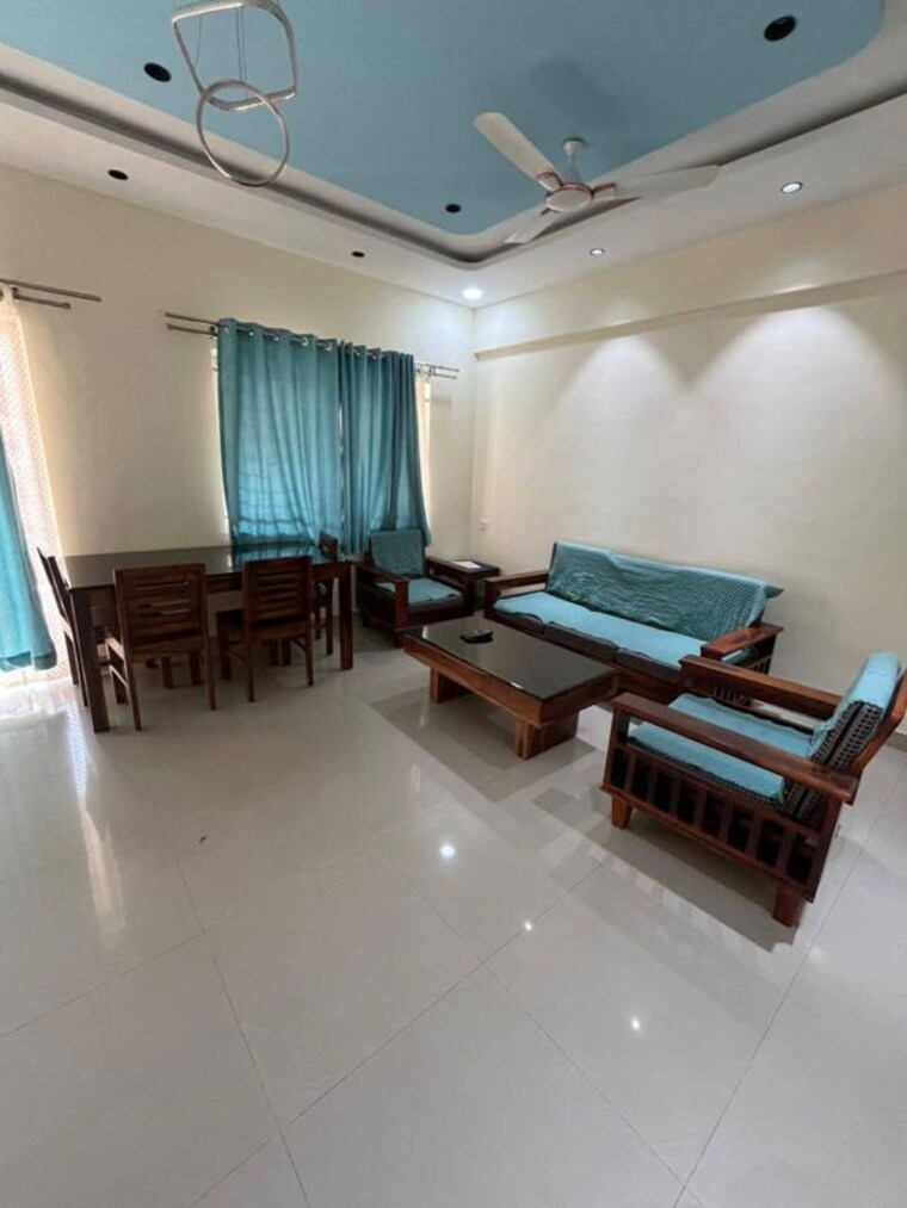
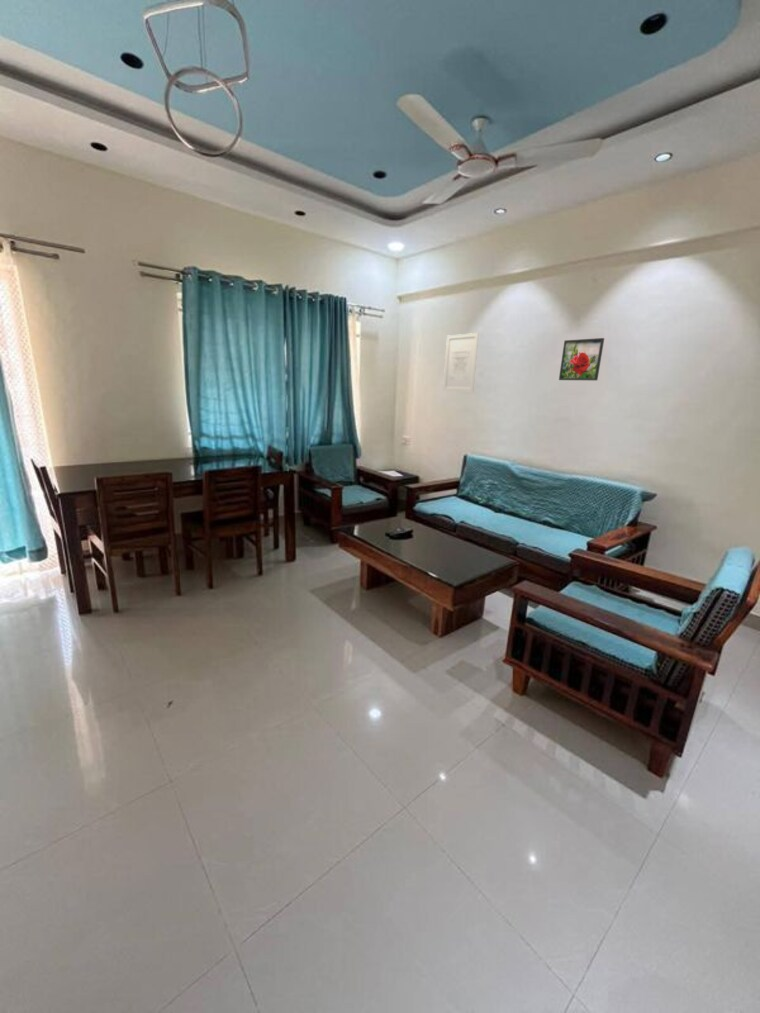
+ wall art (459, 363)
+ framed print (580, 360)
